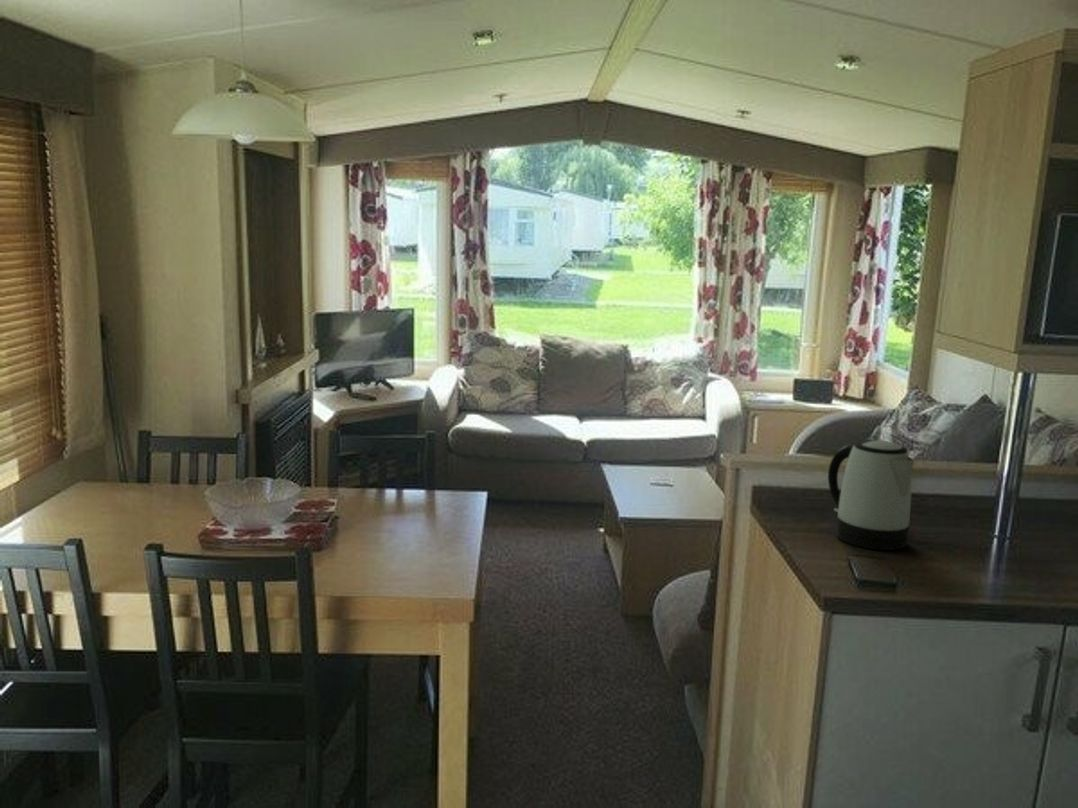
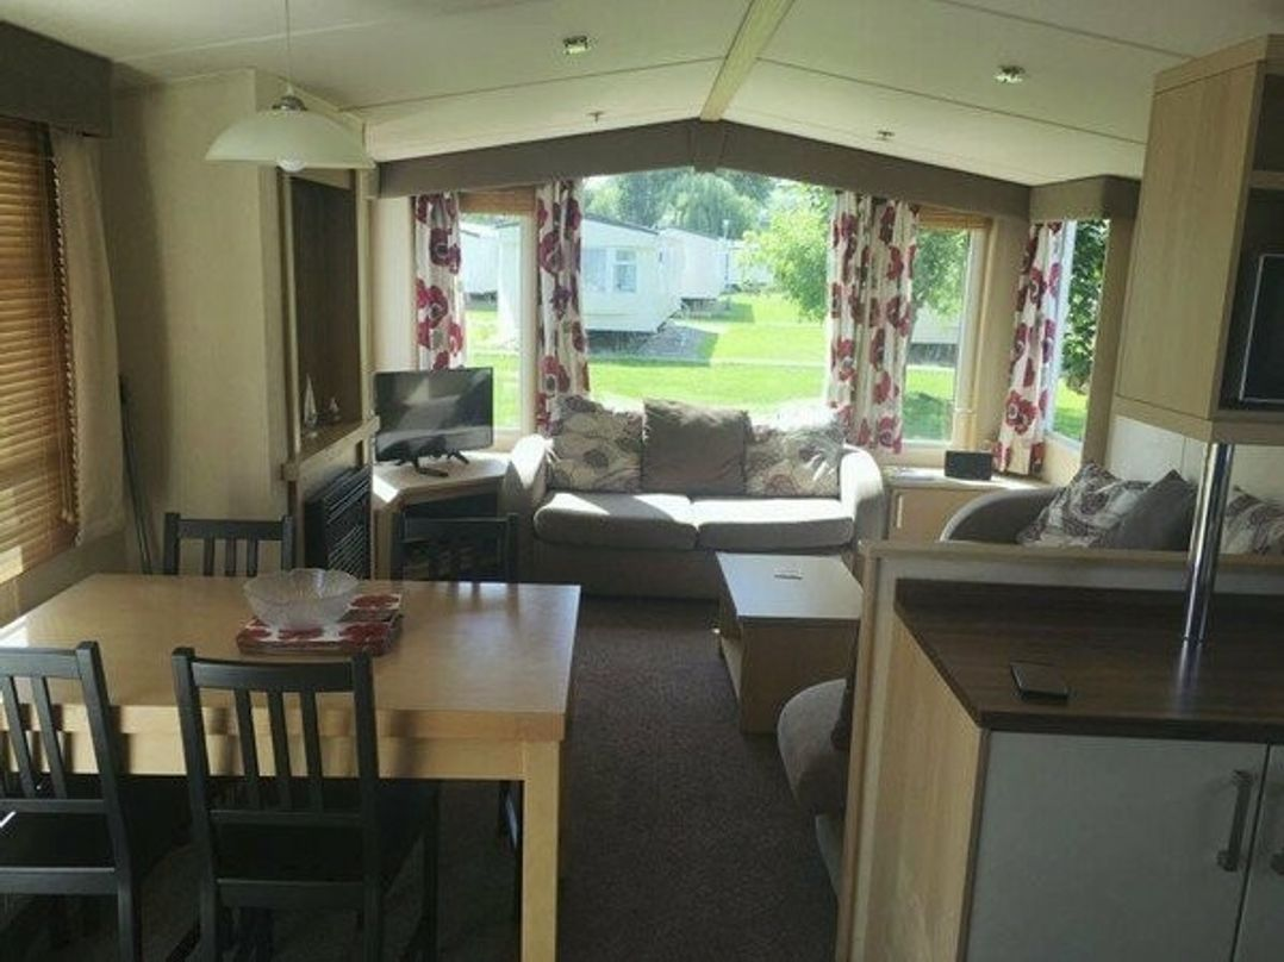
- kettle (867, 488)
